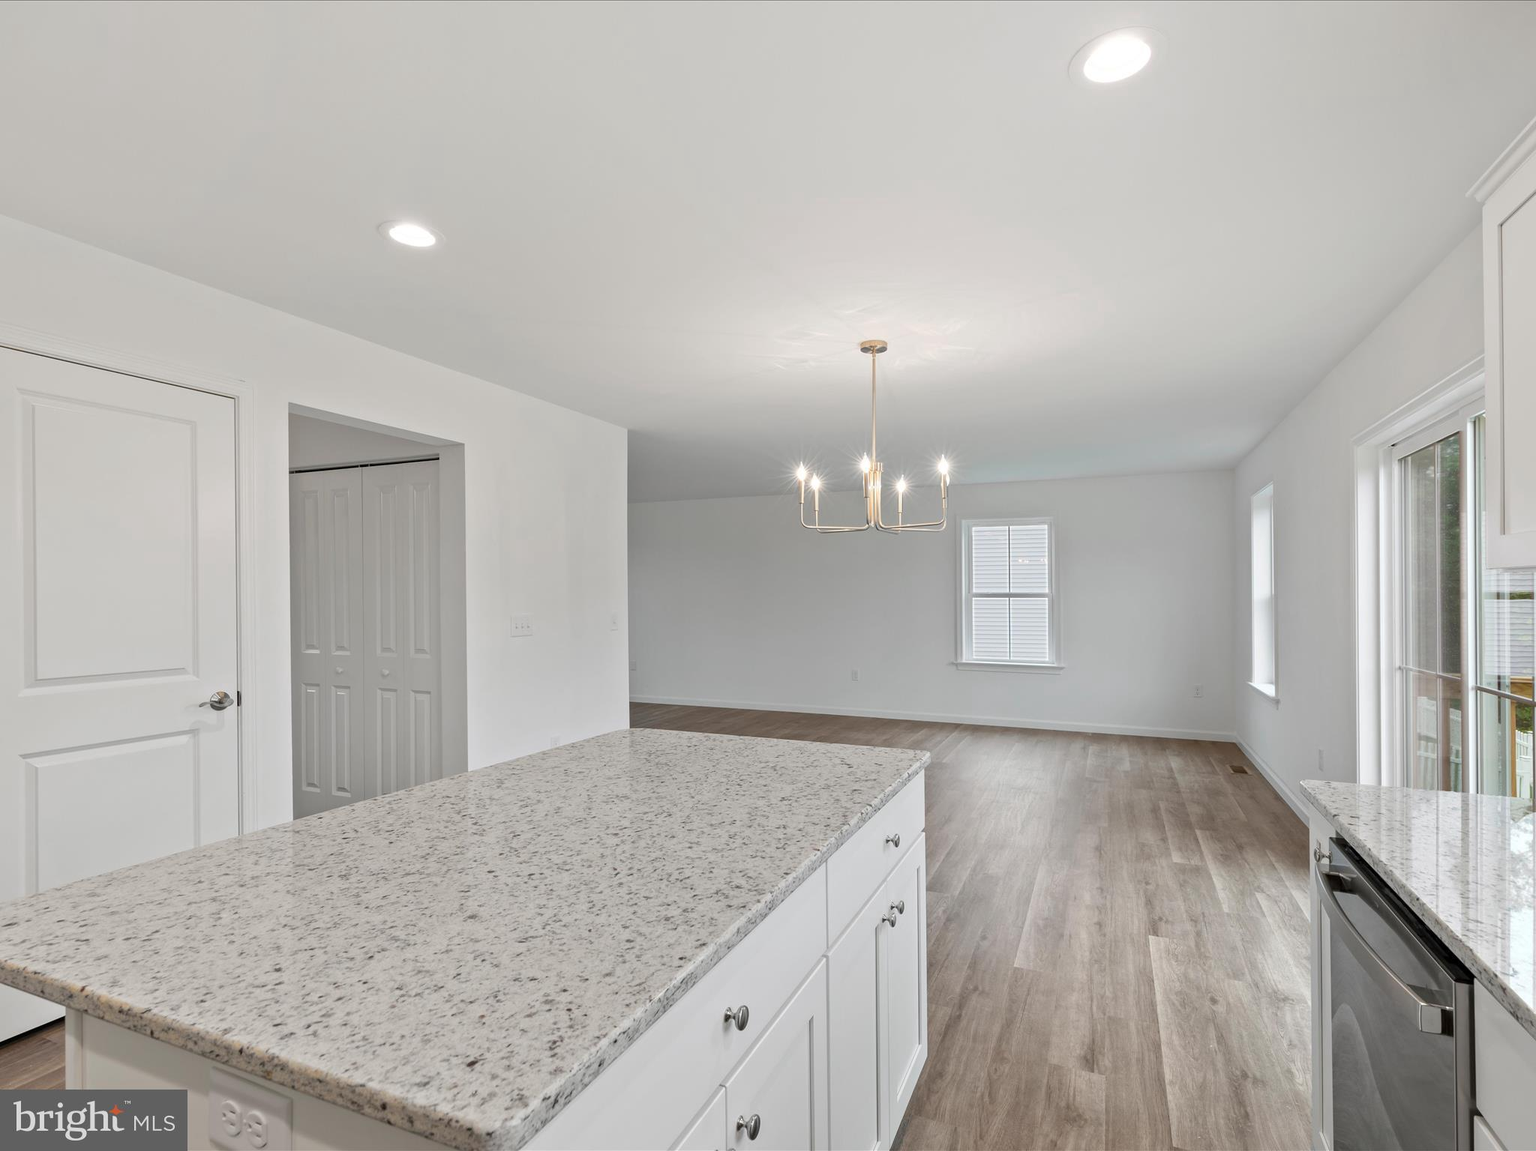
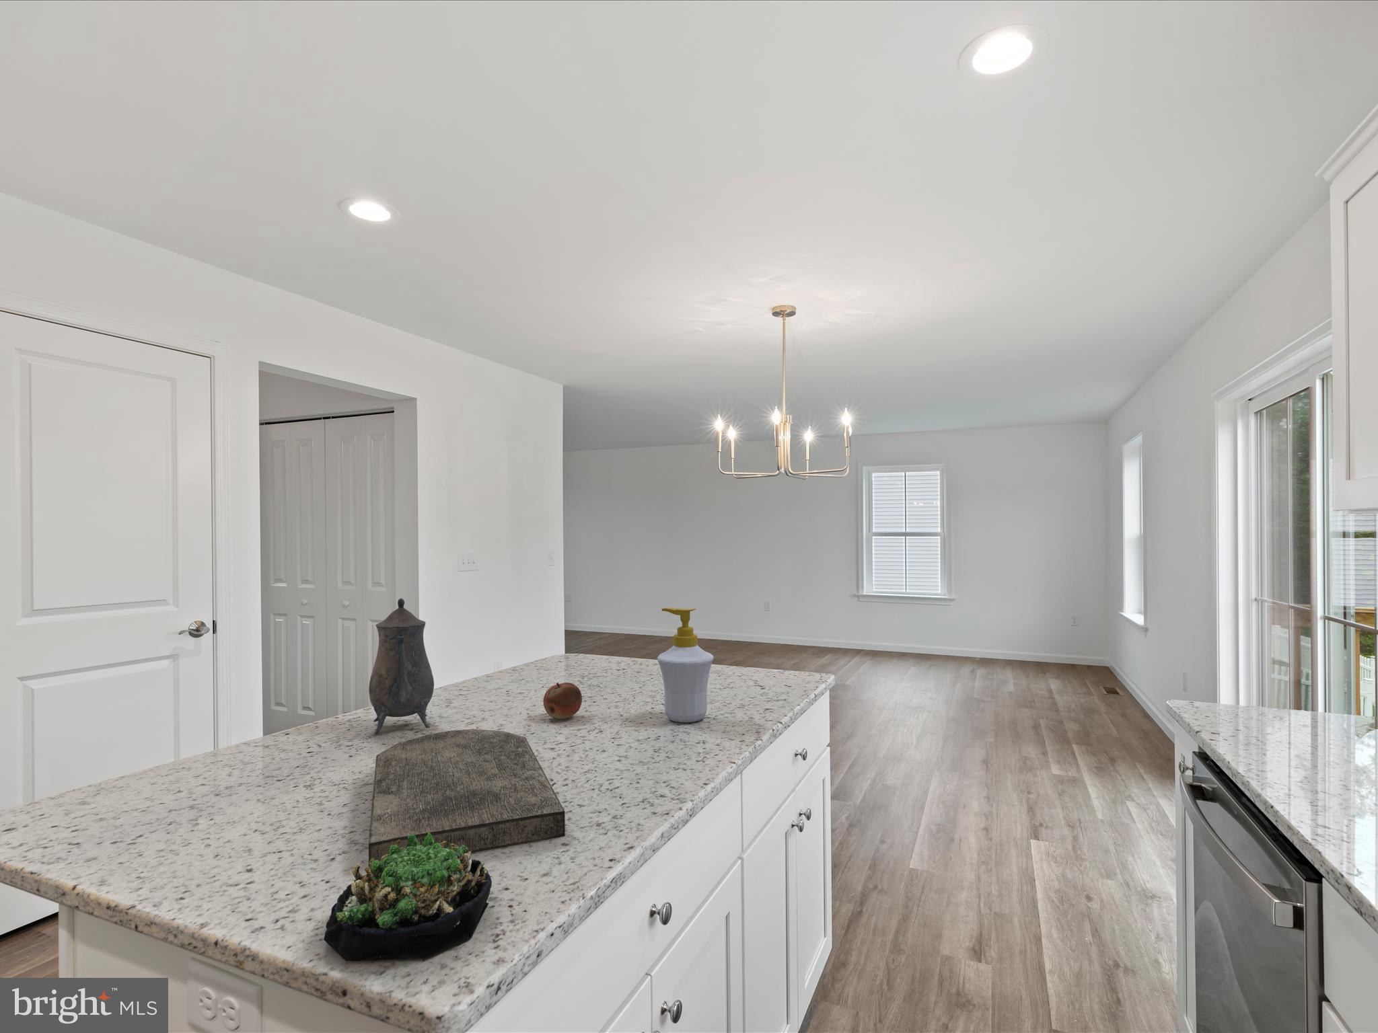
+ soap bottle (685, 663)
+ cutting board (459, 781)
+ fruit (562, 700)
+ teapot (399, 664)
+ succulent plant (412, 887)
